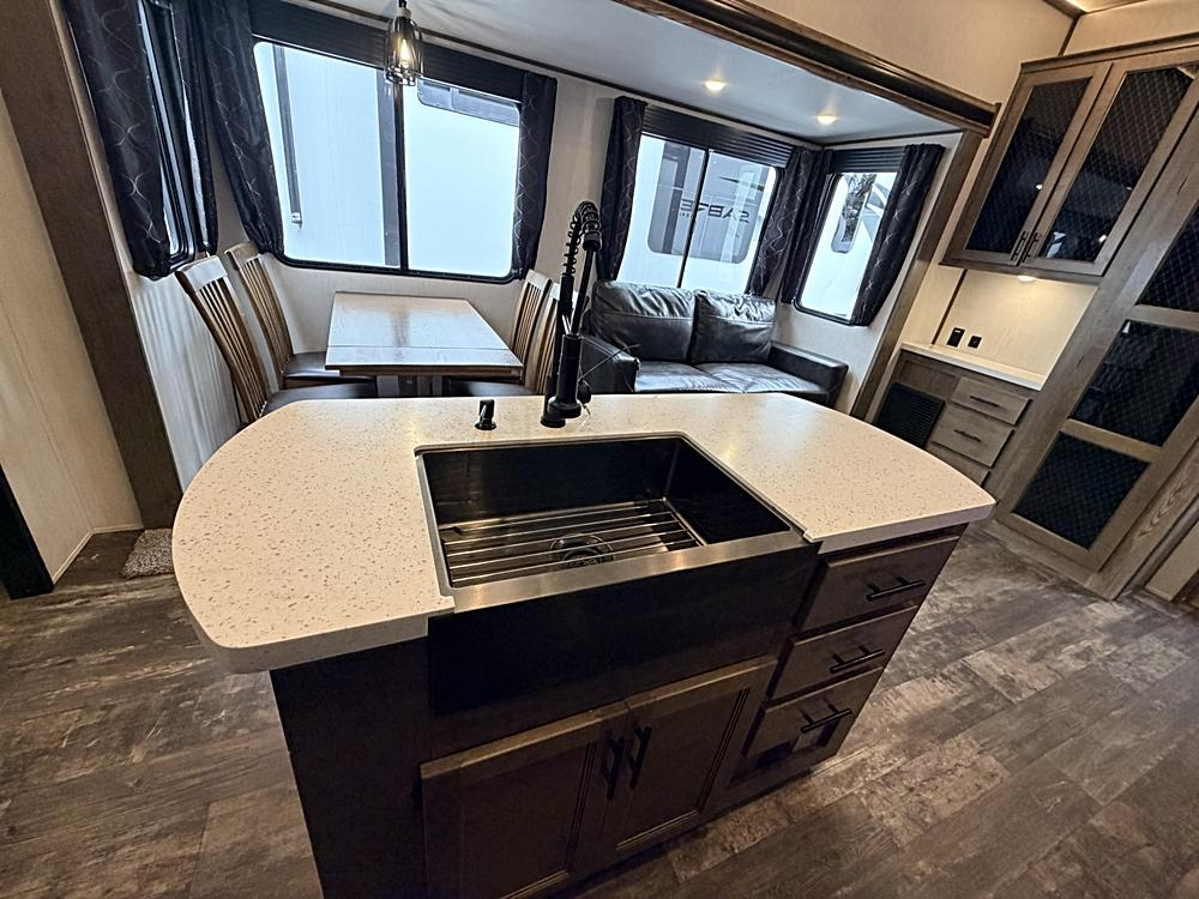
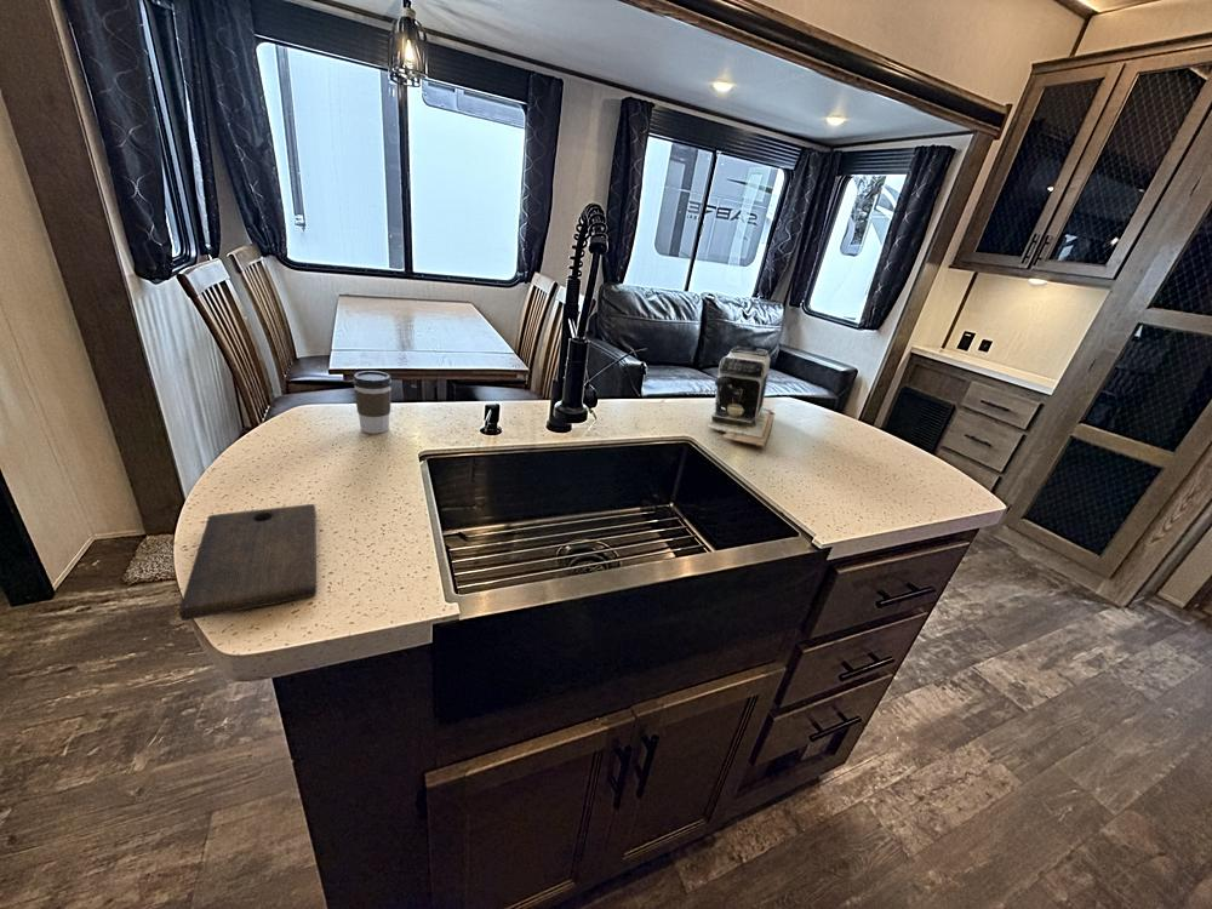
+ coffee maker (754, 389)
+ cutting board (258, 553)
+ coffee cup (373, 402)
